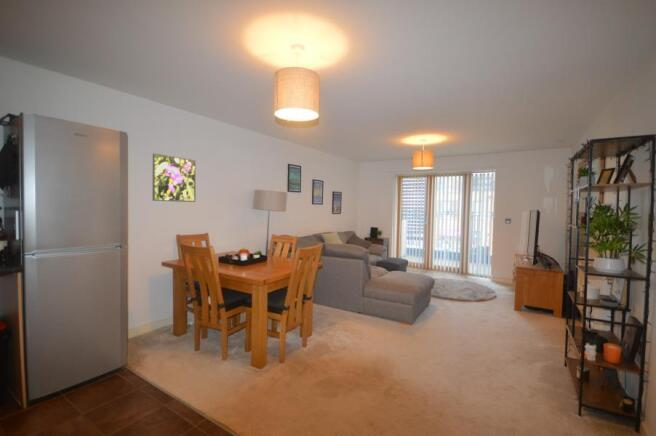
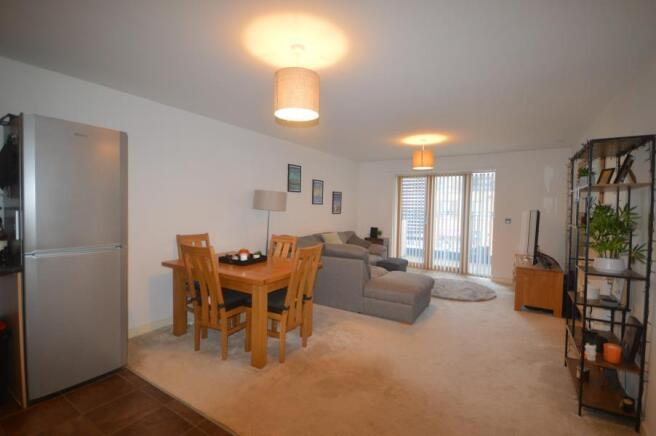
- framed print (175, 179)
